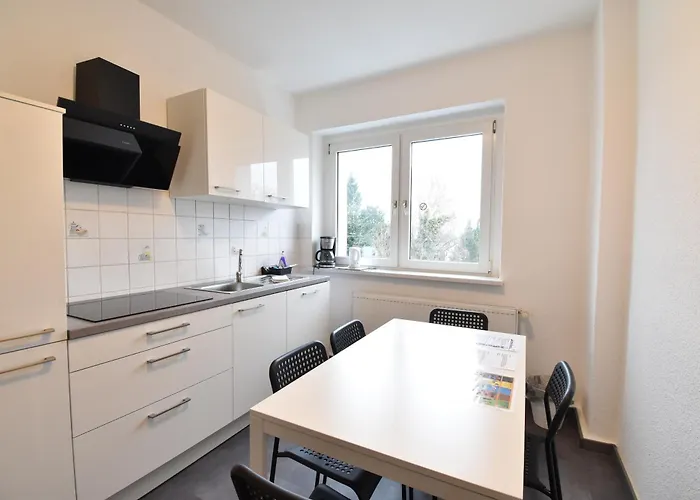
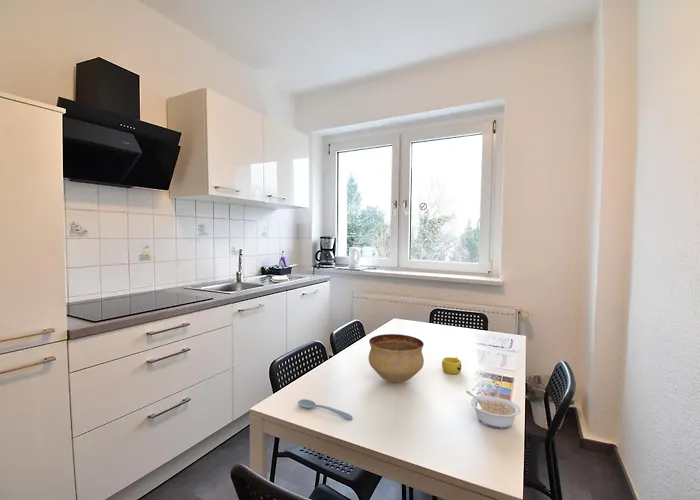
+ bowl (395, 361)
+ legume (492, 411)
+ cup (452, 364)
+ spoon (324, 408)
